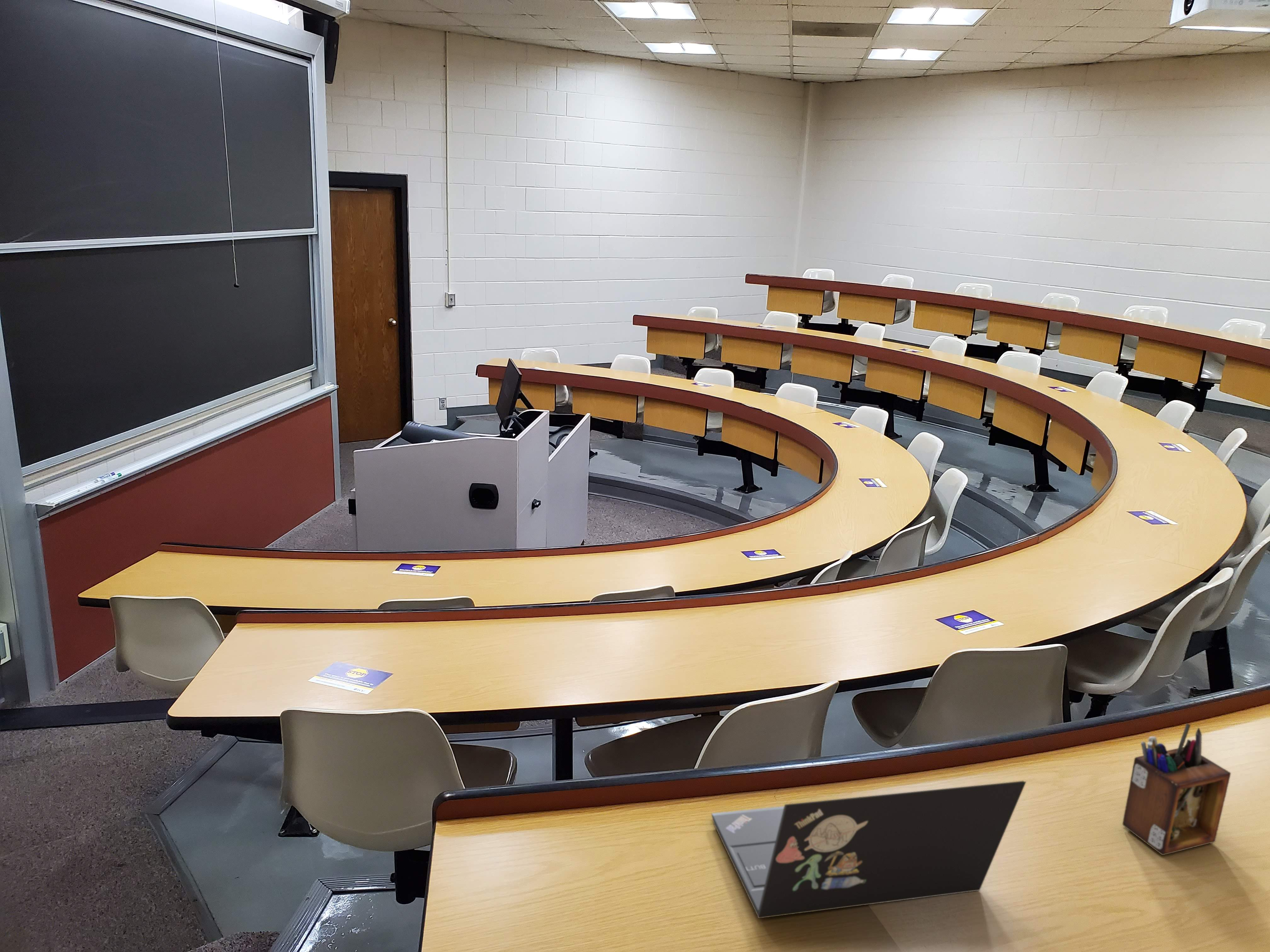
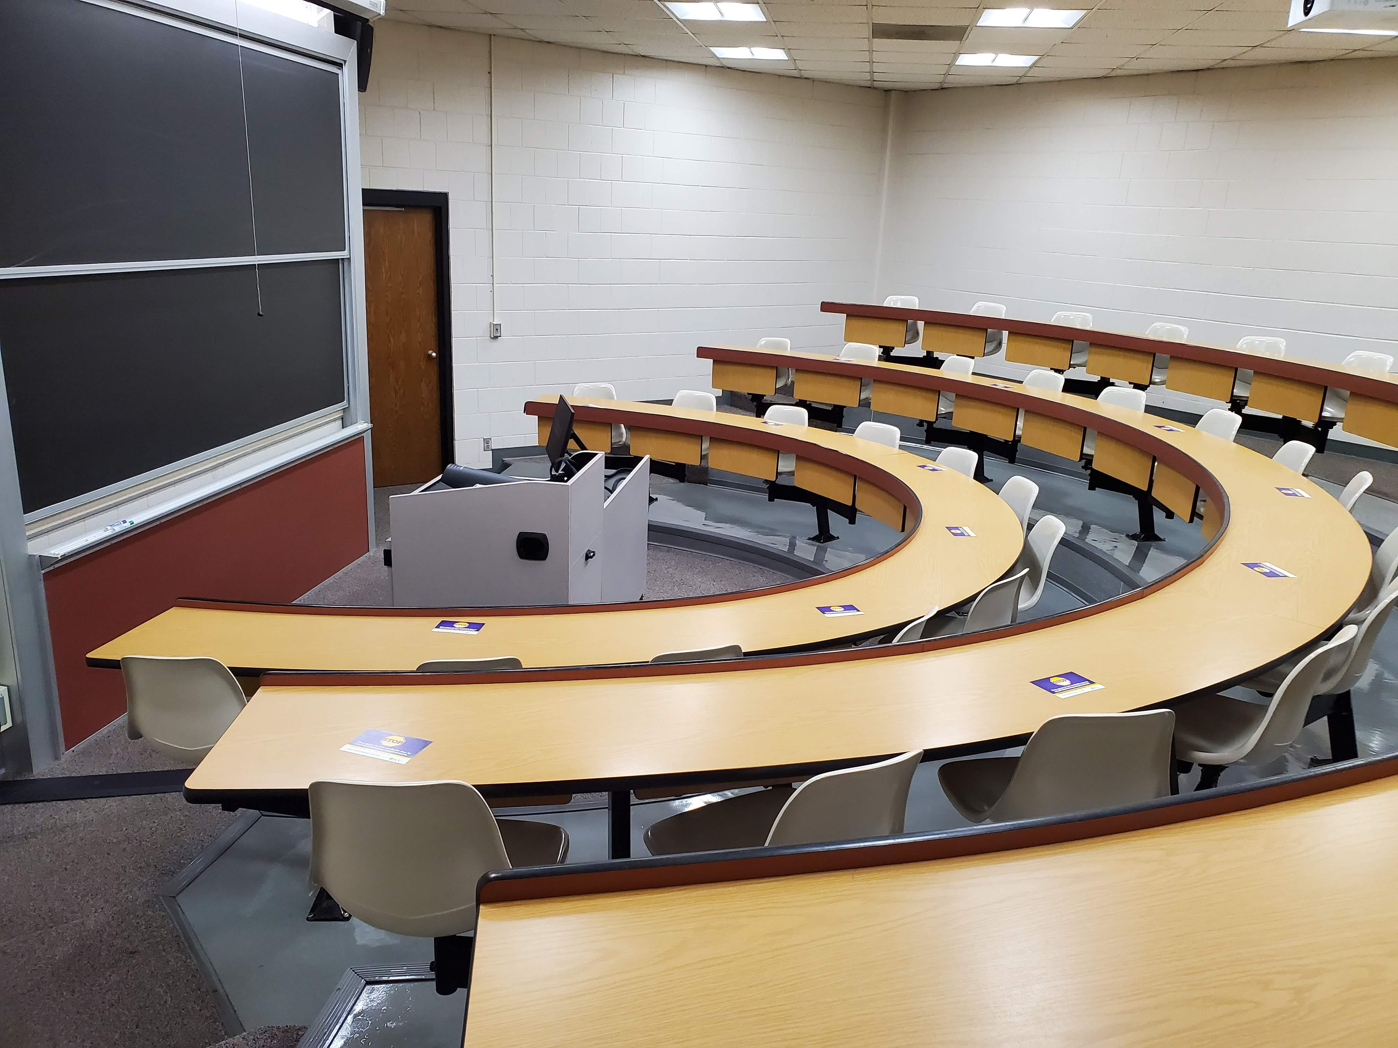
- desk organizer (1177, 786)
- laptop (854, 802)
